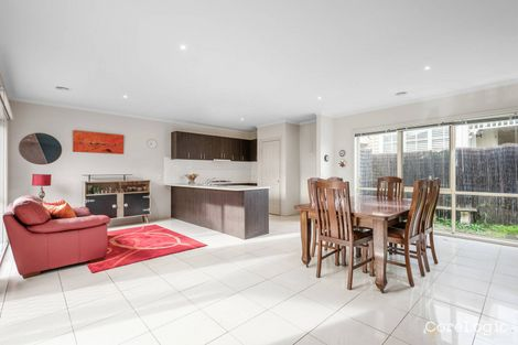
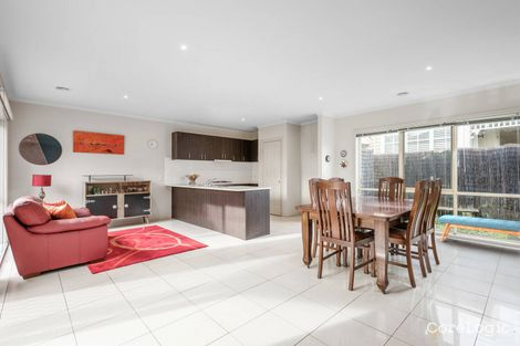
+ bench (482, 230)
